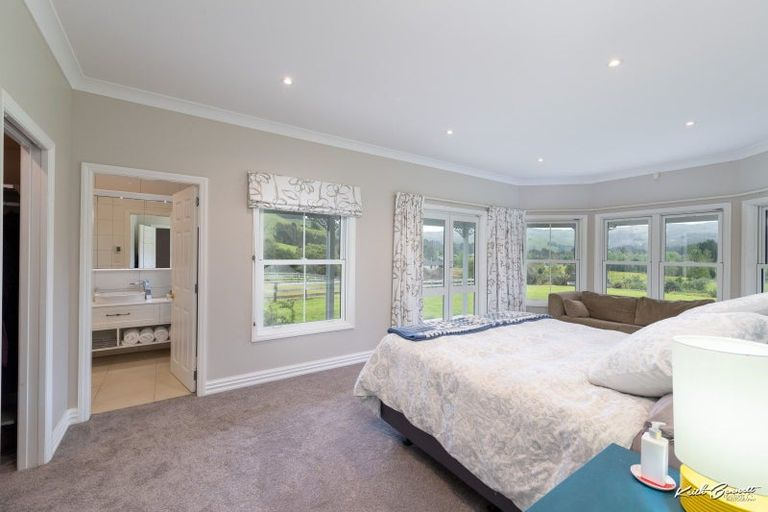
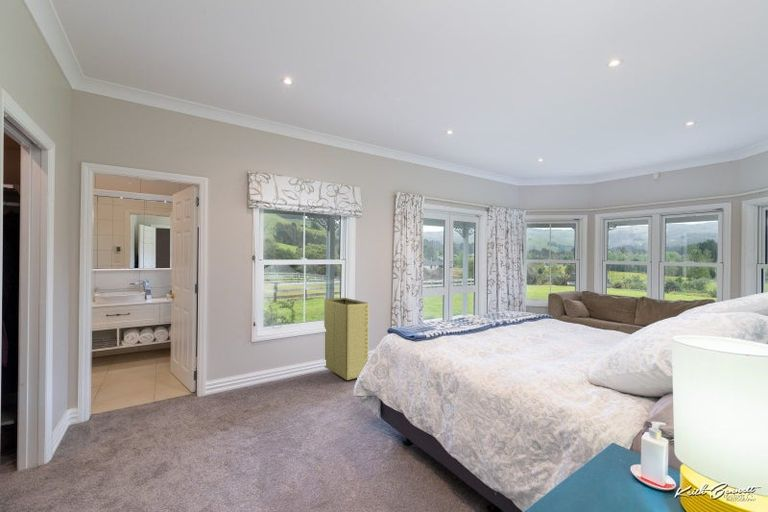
+ laundry hamper (345, 336)
